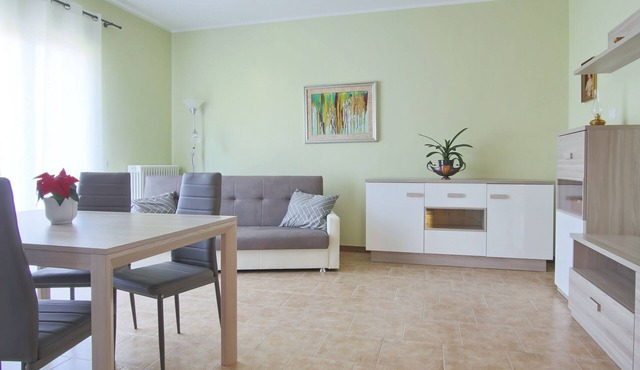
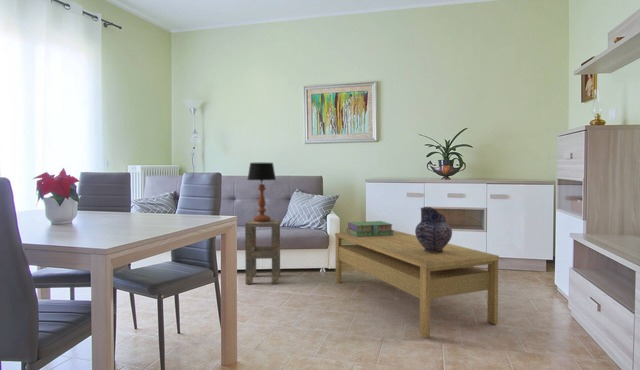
+ coffee table (403, 270)
+ side table (263, 250)
+ stack of books (369, 228)
+ pottery (433, 229)
+ table lamp (261, 191)
